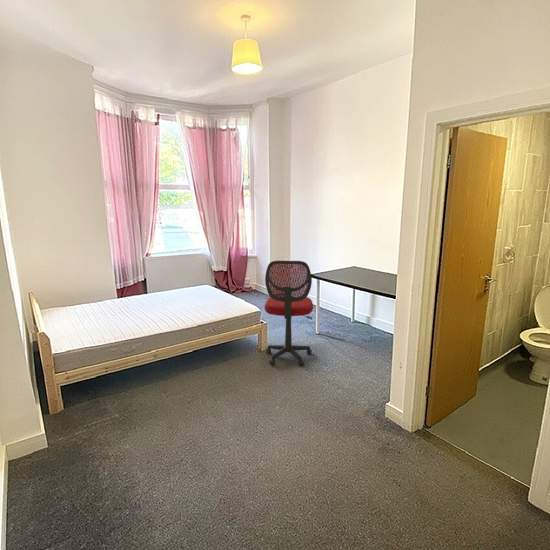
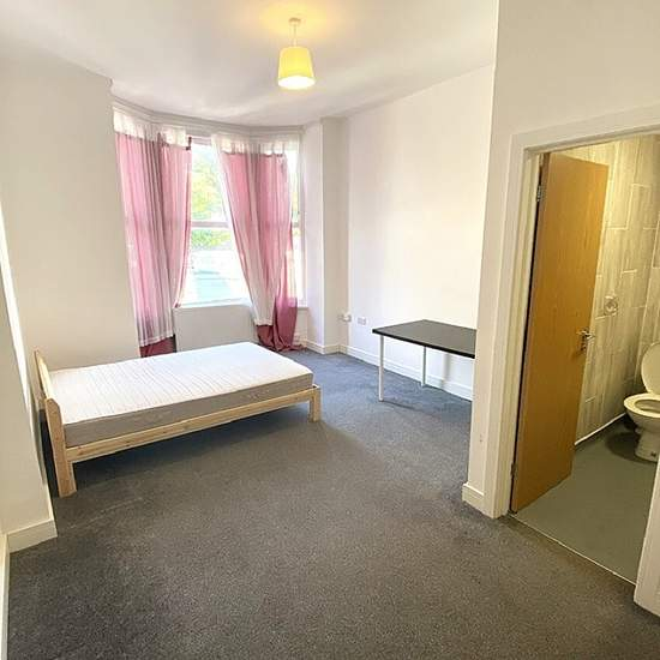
- chair (288, 307)
